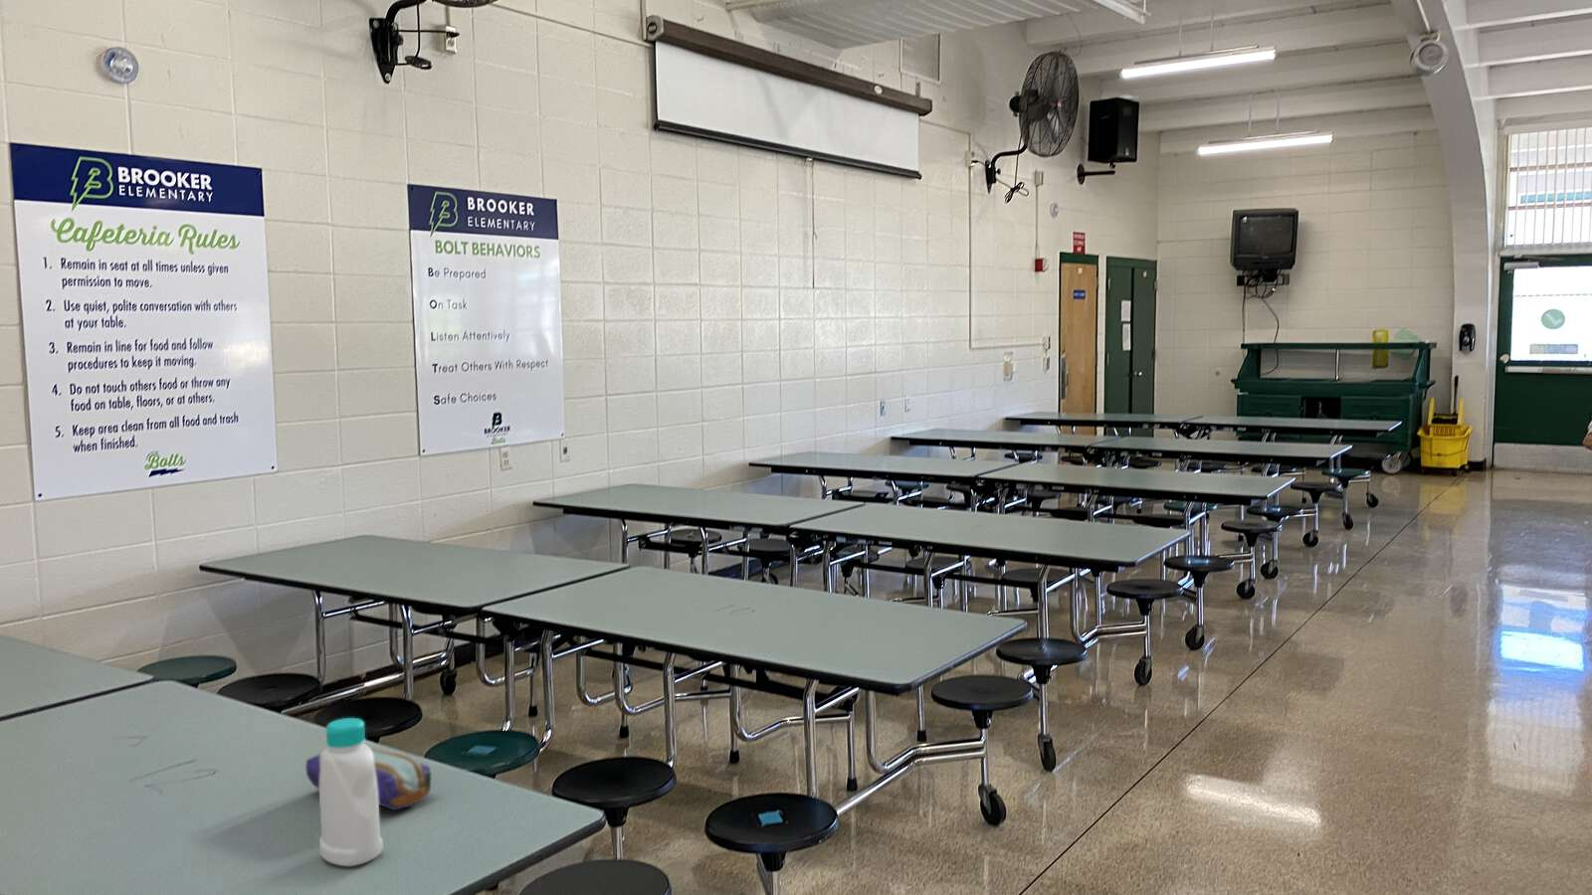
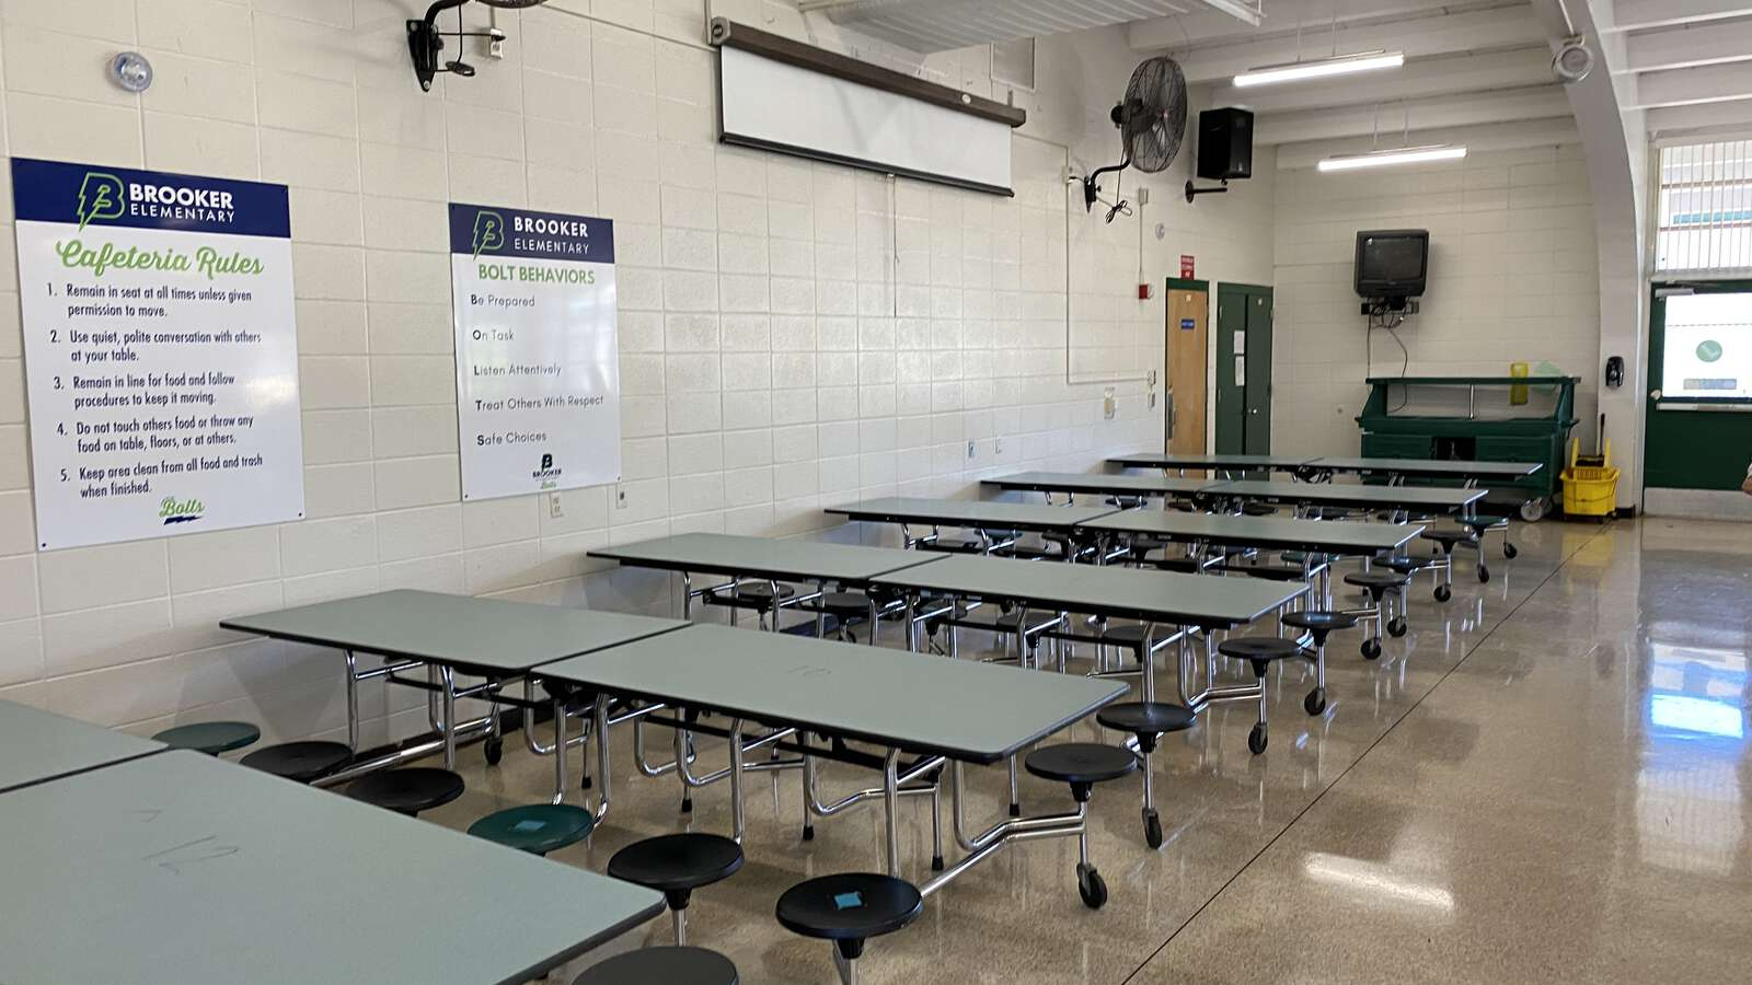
- pencil case (375, 773)
- bottle (348, 789)
